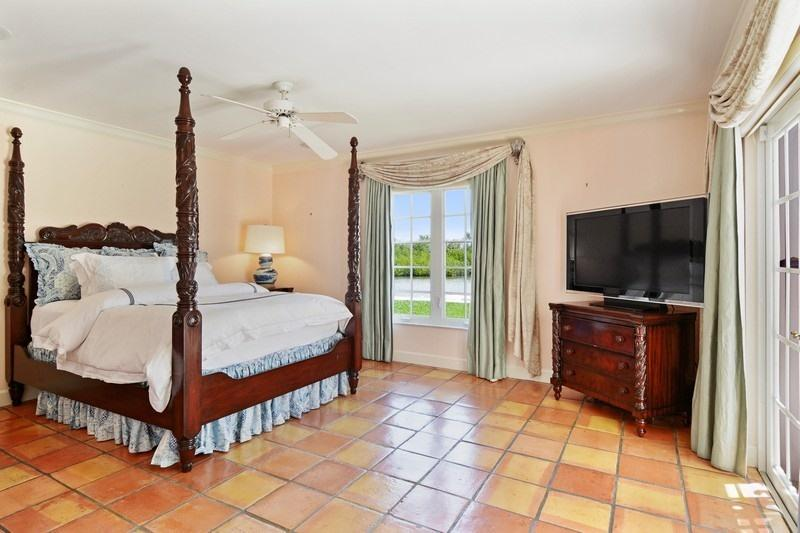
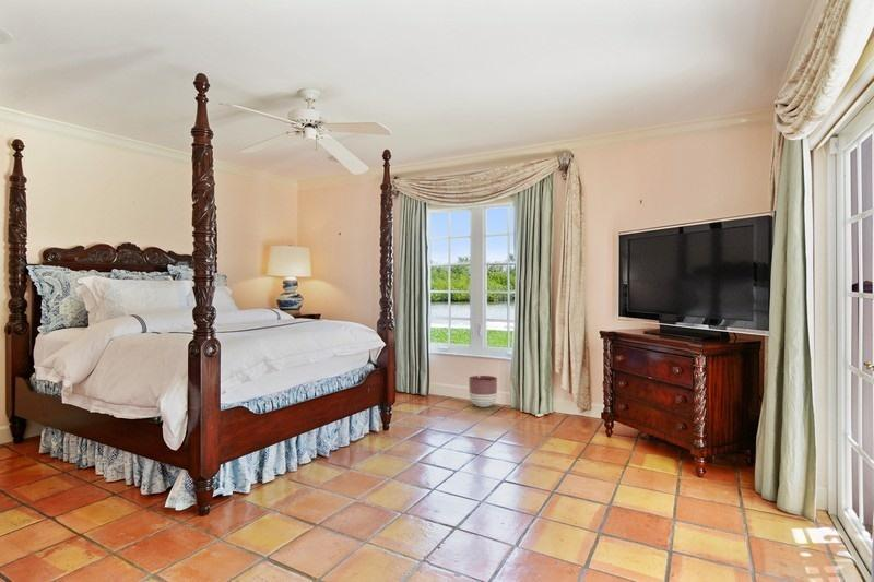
+ planter (483, 392)
